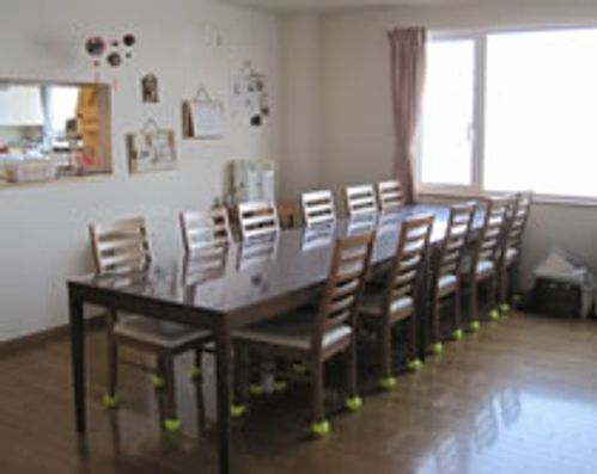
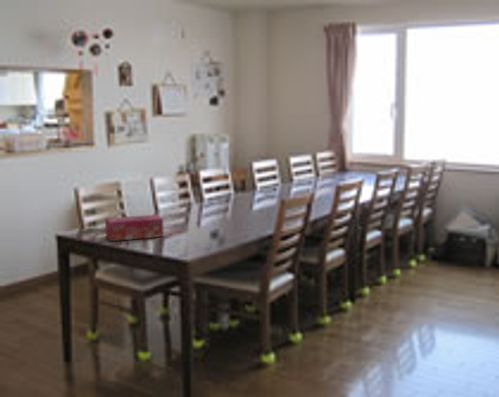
+ tissue box (134, 227)
